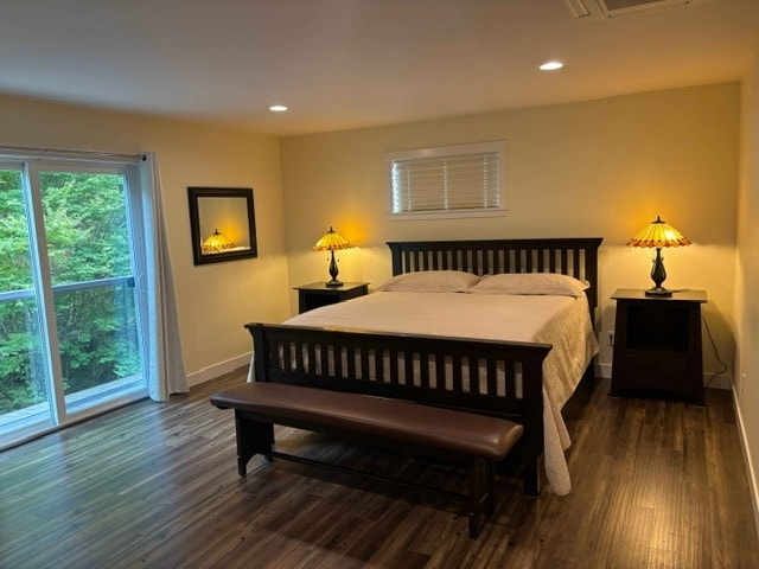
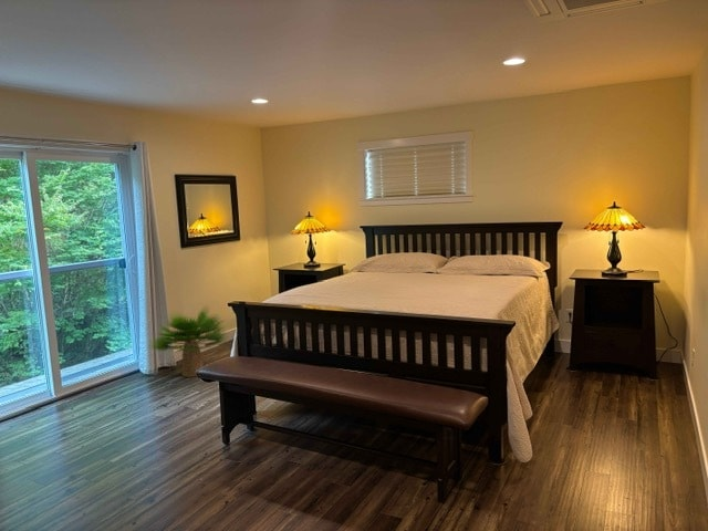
+ potted plant (189, 340)
